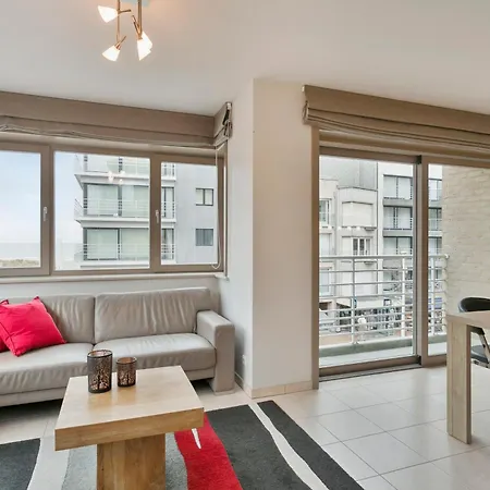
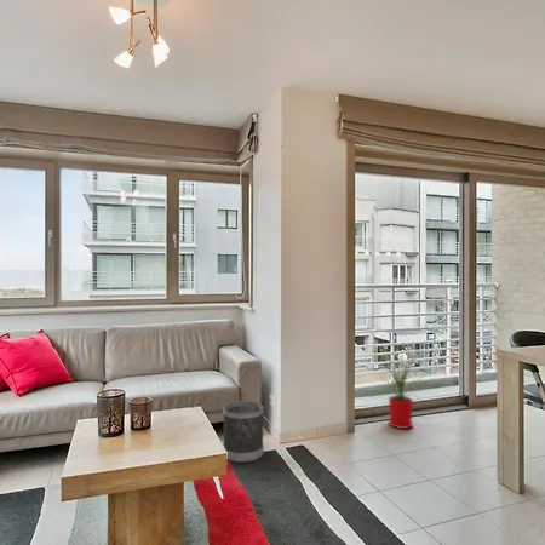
+ house plant (400, 382)
+ wastebasket (242, 431)
